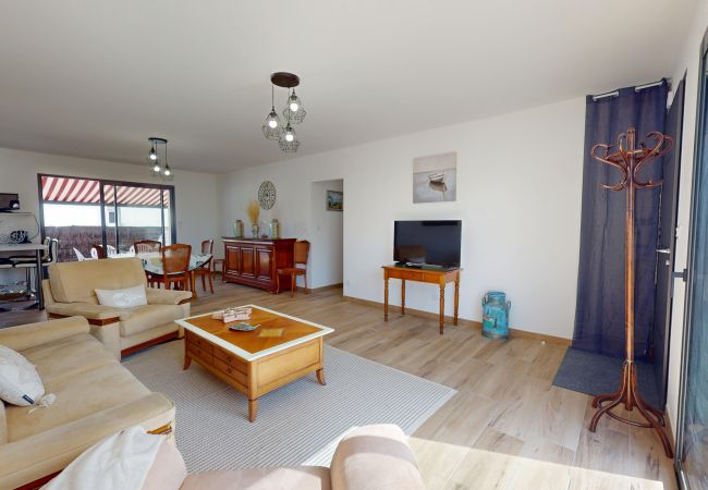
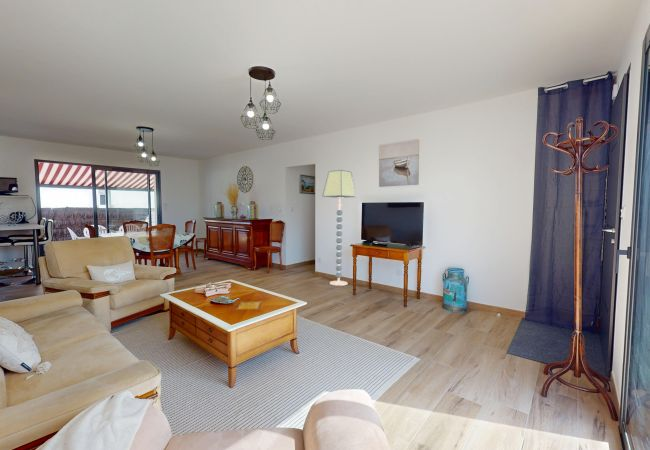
+ floor lamp (339, 227)
